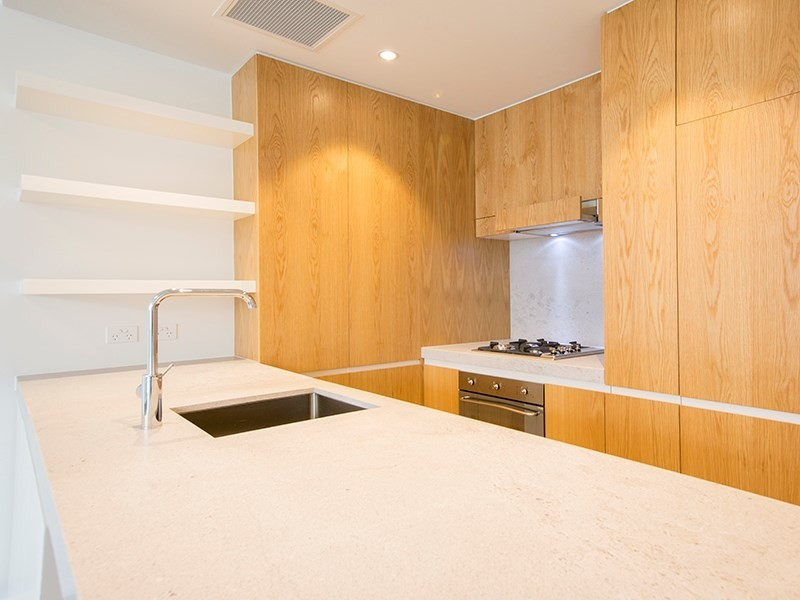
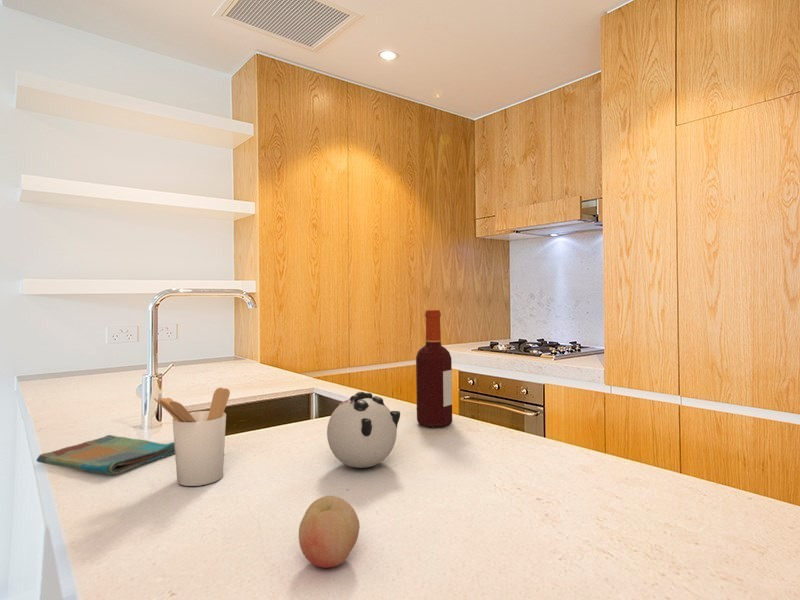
+ fruit (329, 530)
+ dish towel (109, 452)
+ bottle (433, 367)
+ utensil holder (190, 435)
+ teapot (361, 428)
